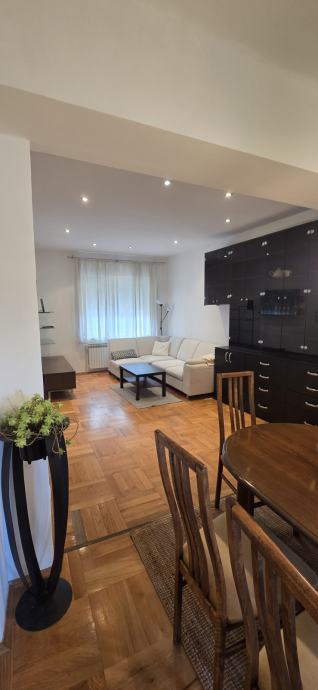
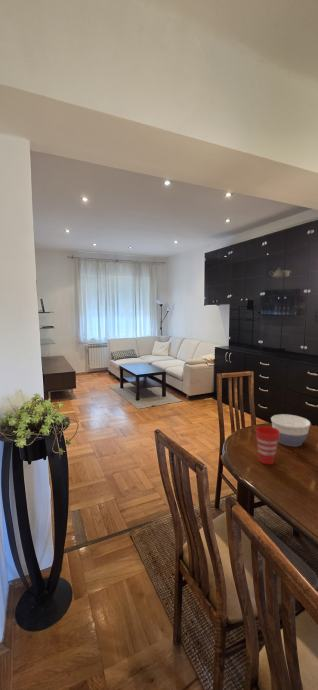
+ bowl (289, 430)
+ cup (266, 445)
